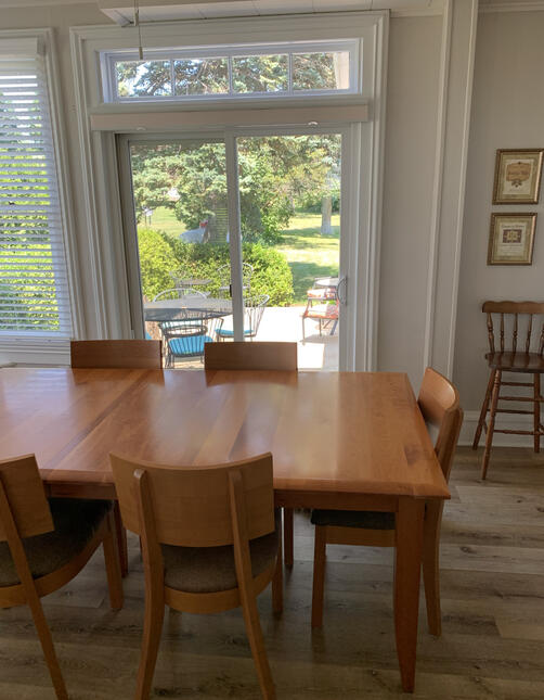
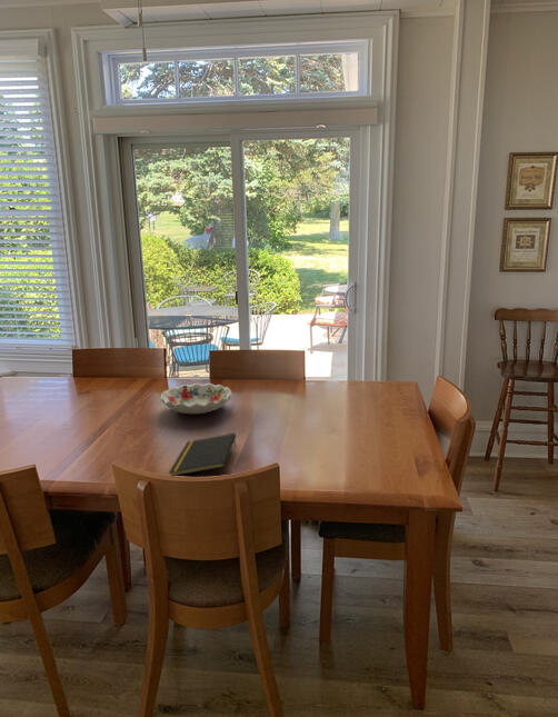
+ notepad (205, 452)
+ decorative bowl (197, 400)
